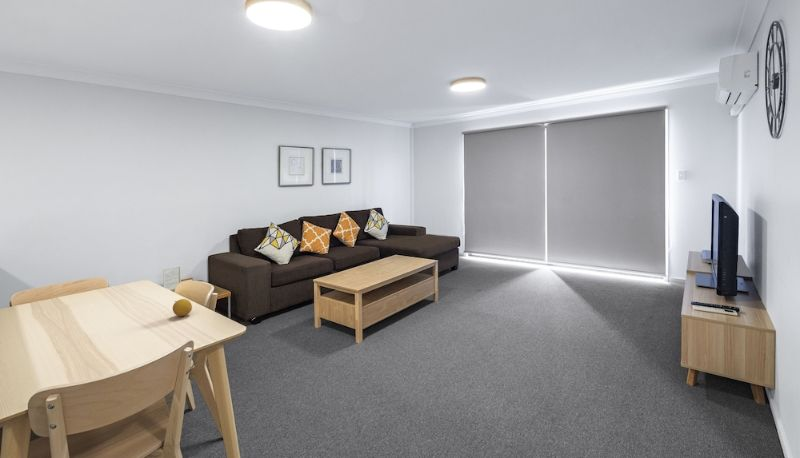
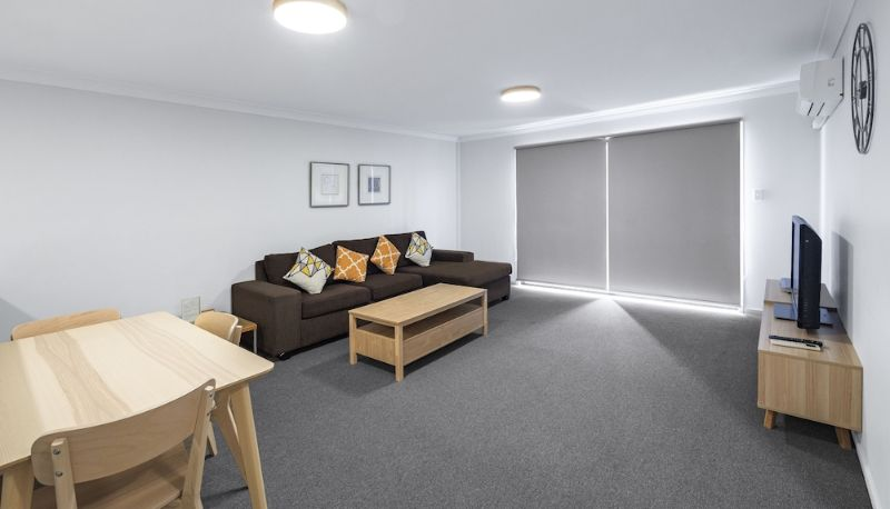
- fruit (182, 307)
